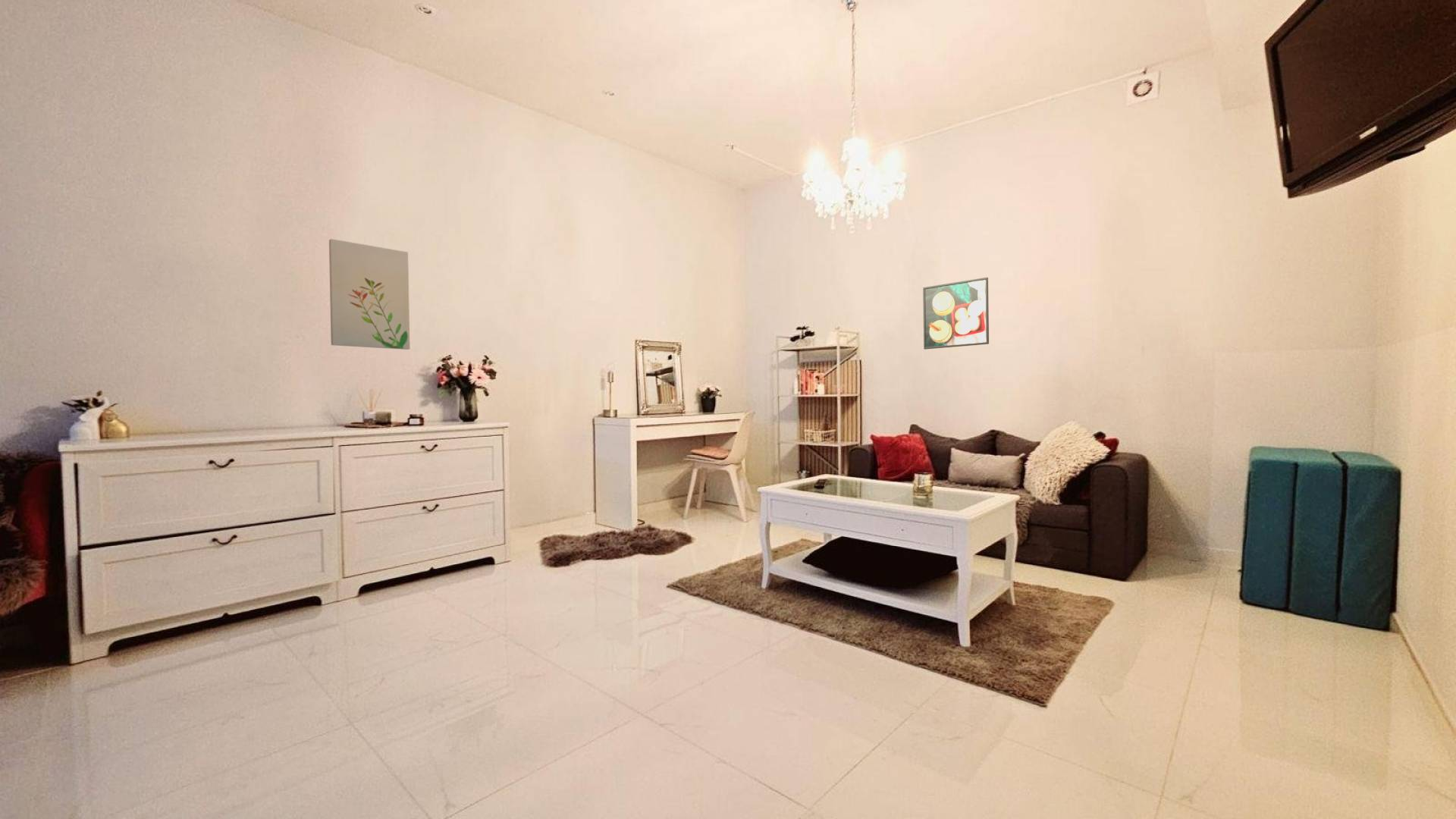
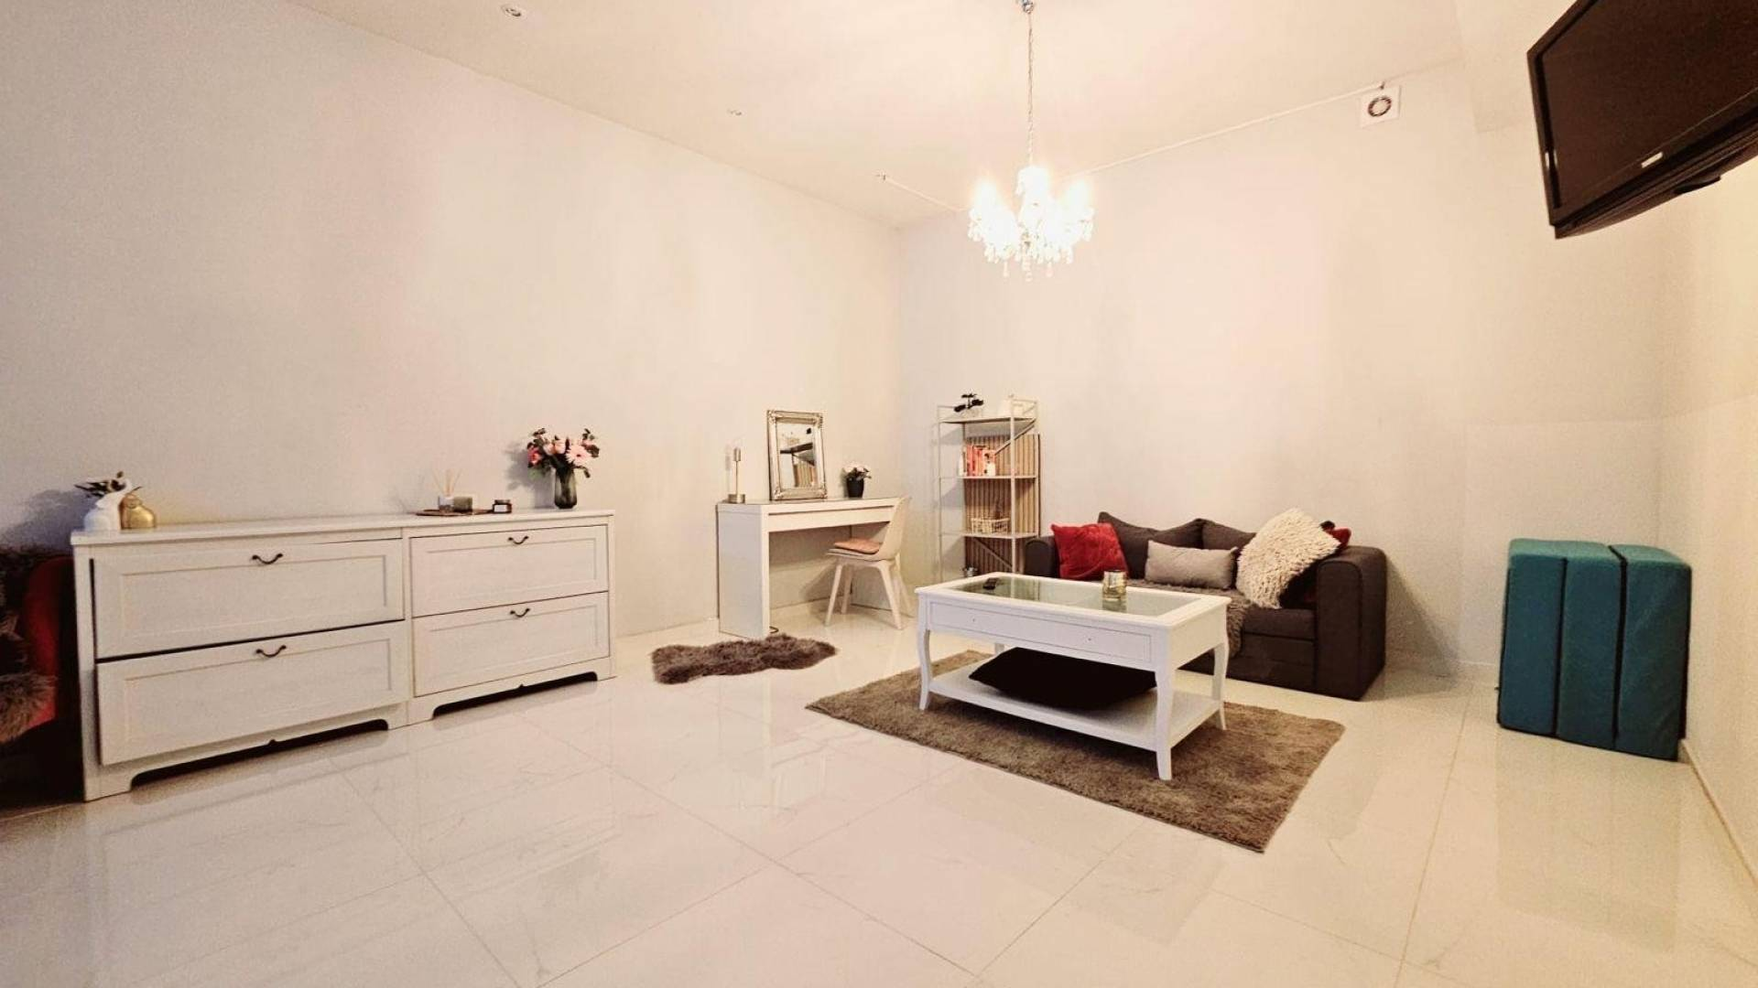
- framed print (955, 315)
- wall art (371, 297)
